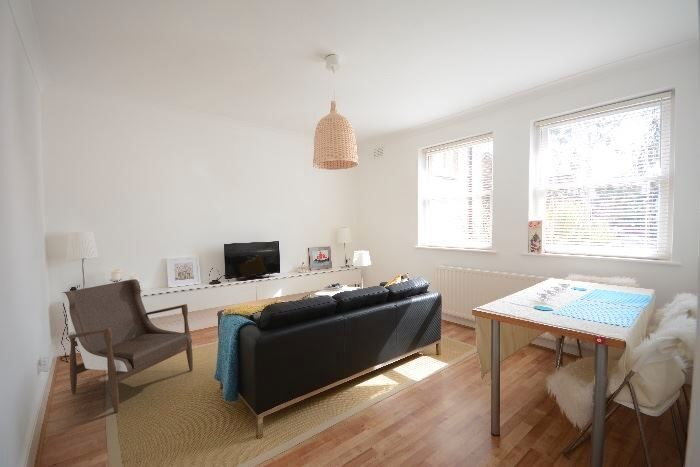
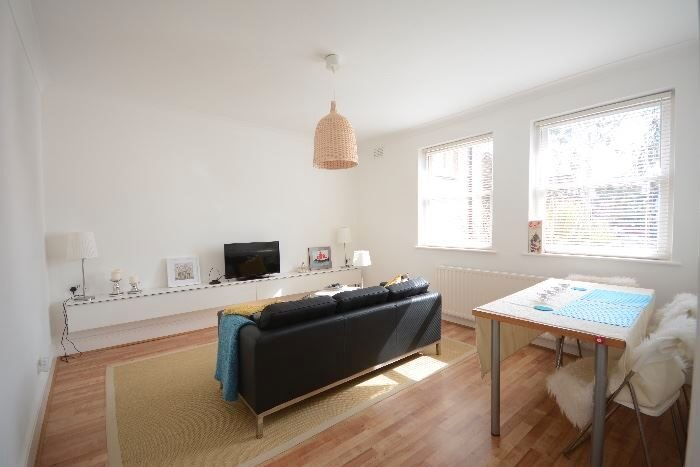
- armchair (128, 335)
